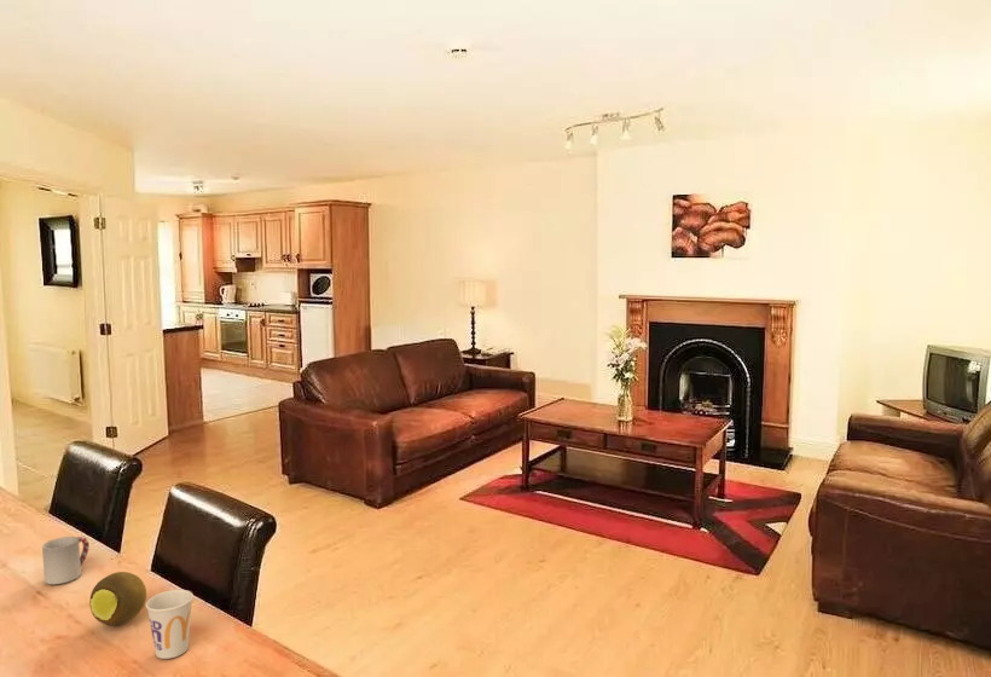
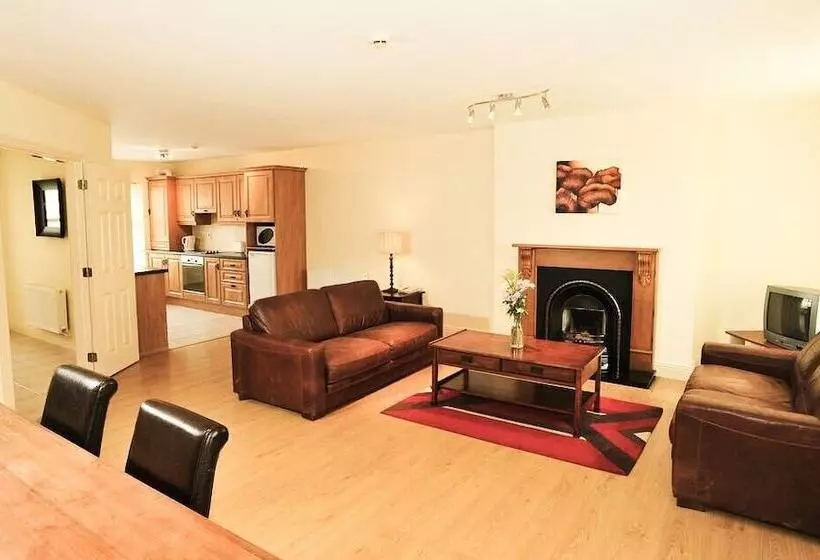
- cup (68, 556)
- cup (170, 624)
- fruit (118, 597)
